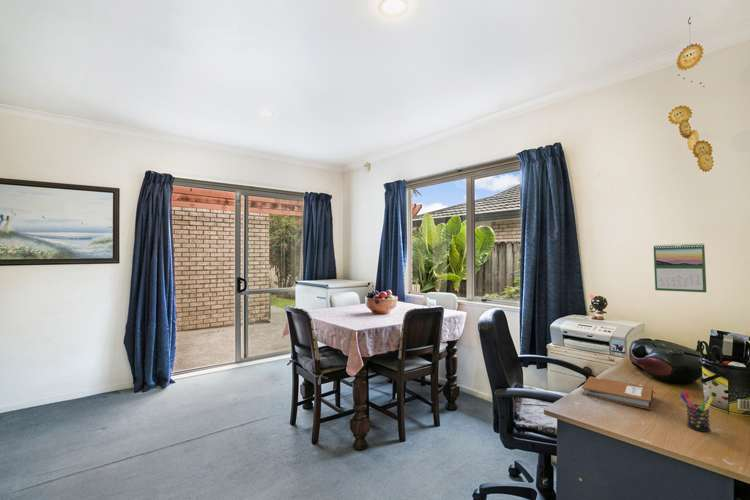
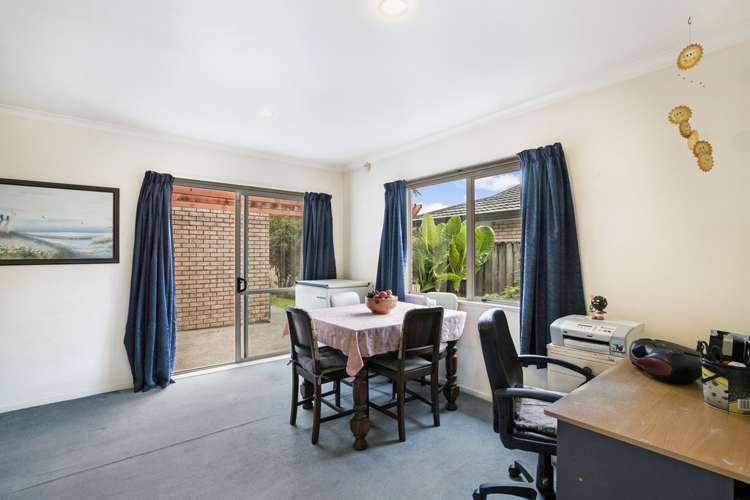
- pen holder (697, 410)
- calendar (678, 267)
- notebook (619, 391)
